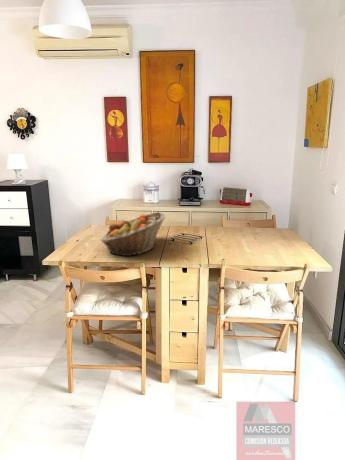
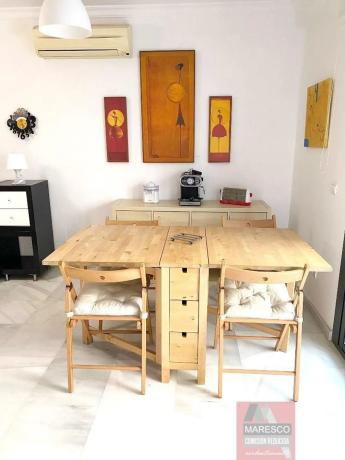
- fruit basket (133, 231)
